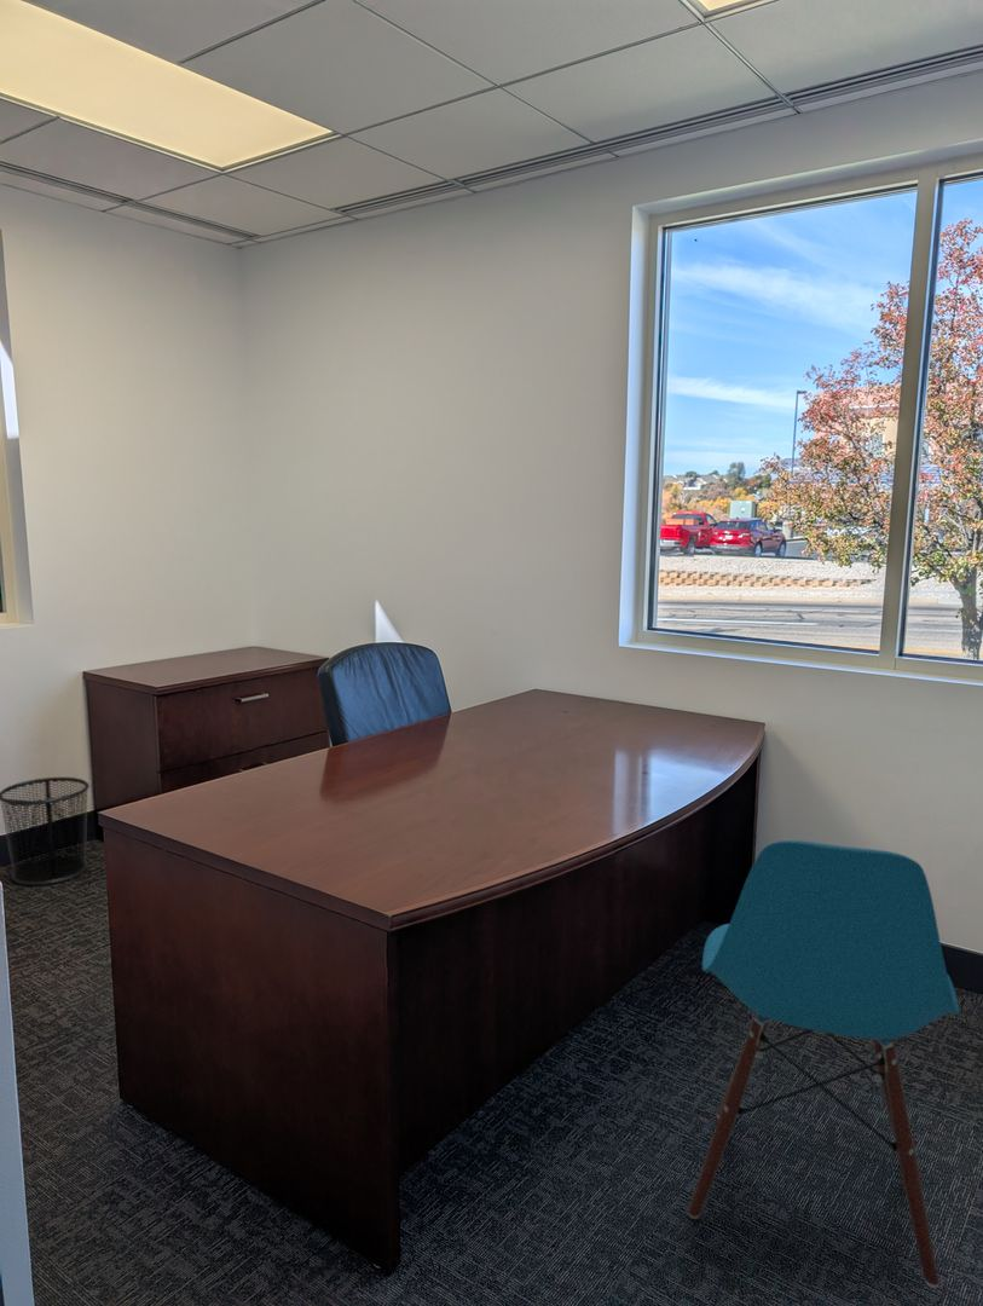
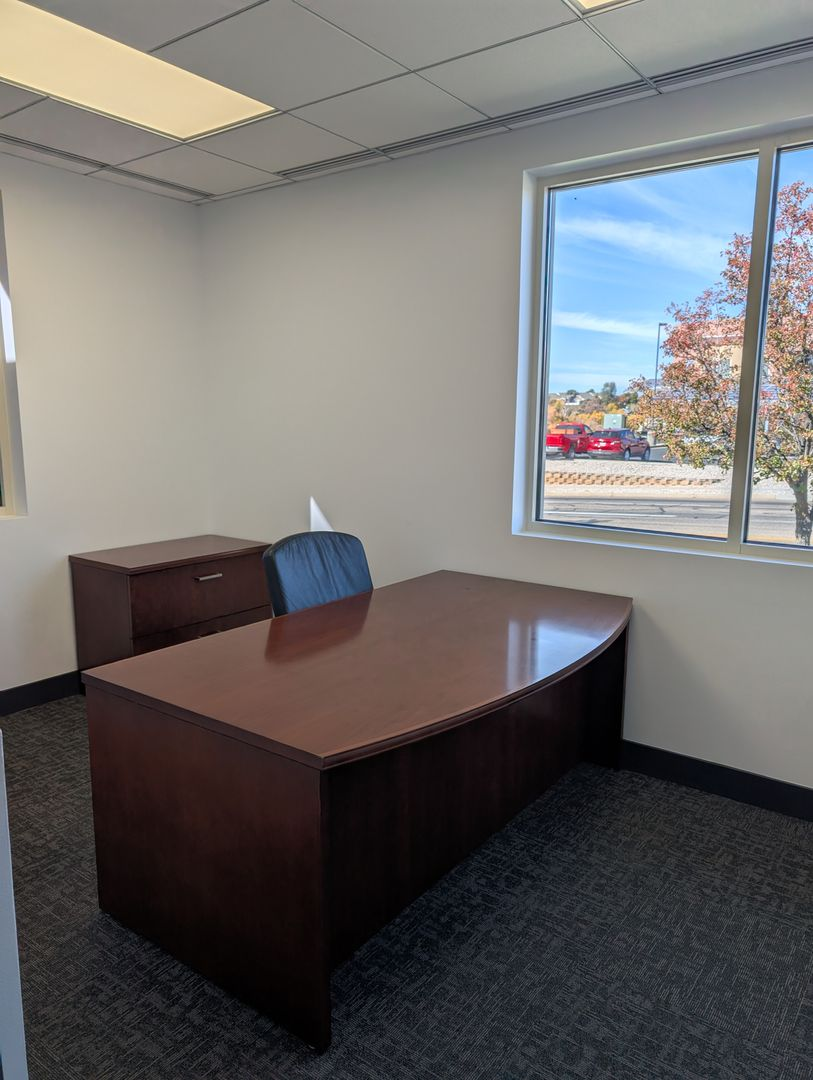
- waste bin (47, 830)
- chair (822, 1004)
